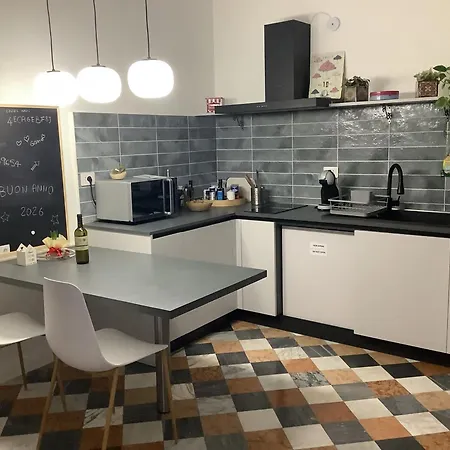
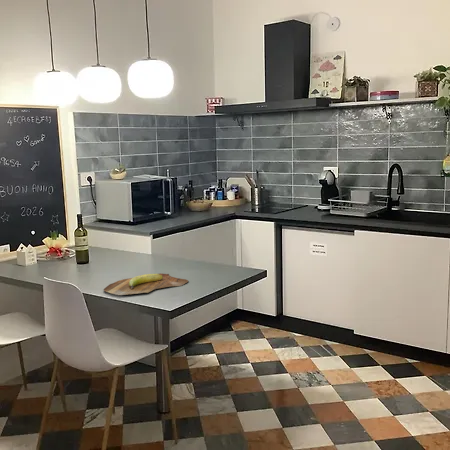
+ cutting board (144, 280)
